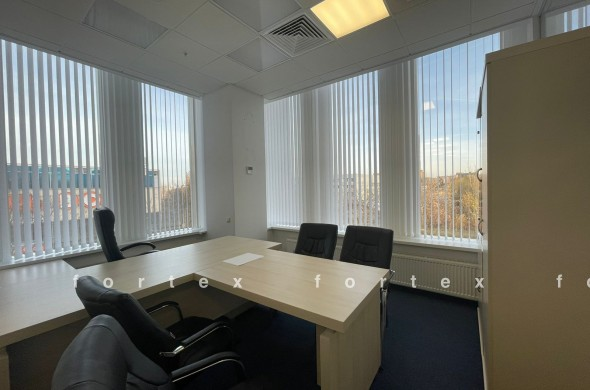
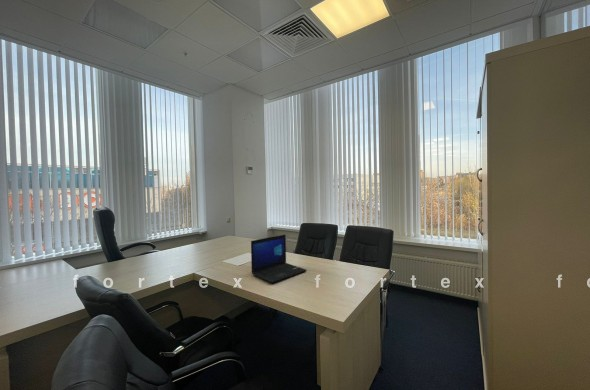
+ laptop (279, 256)
